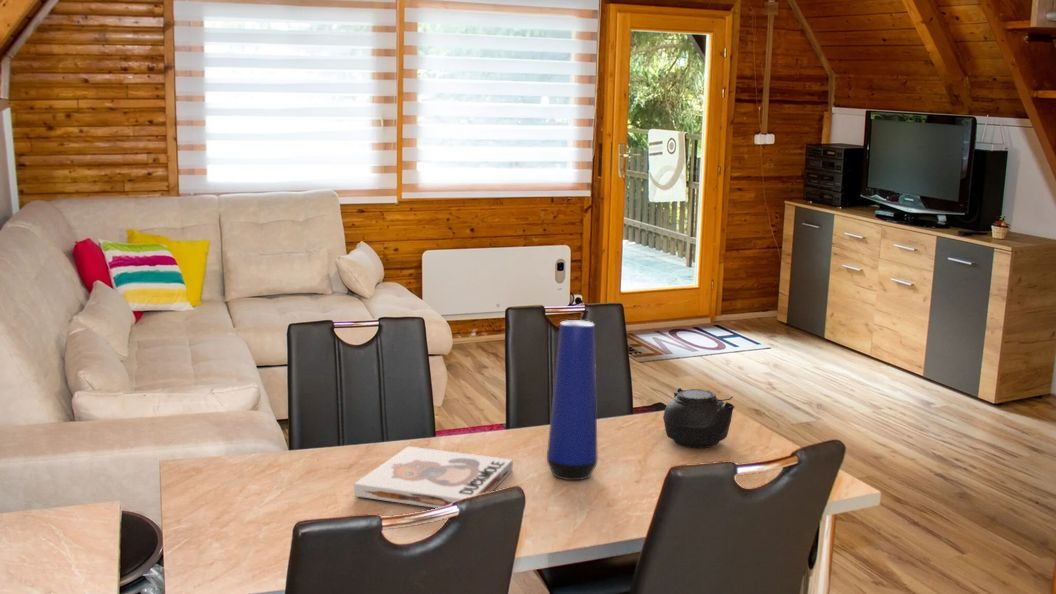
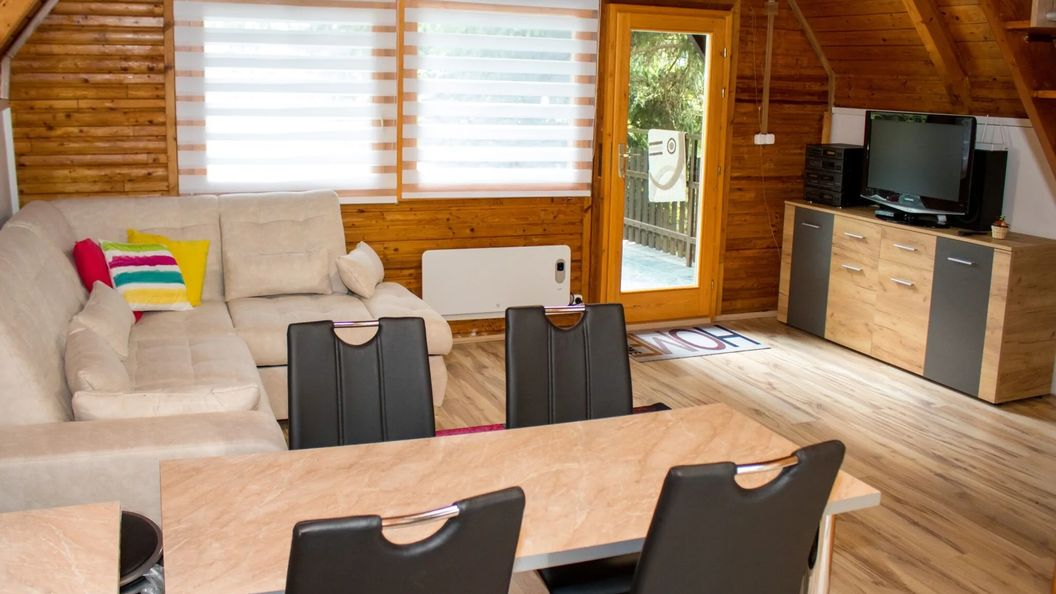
- teapot (701, 419)
- vase (574, 399)
- board game (436, 476)
